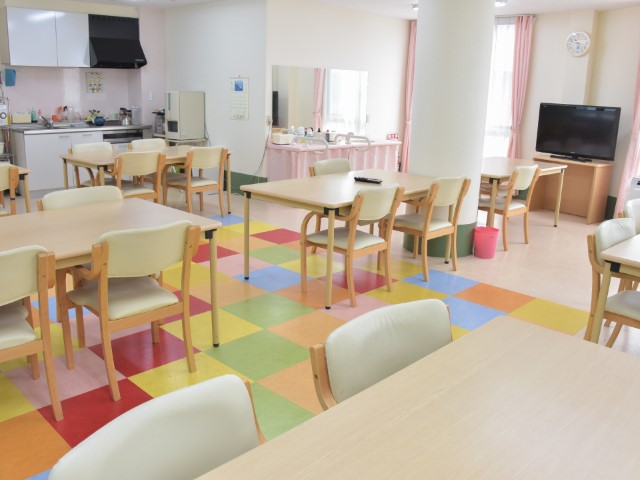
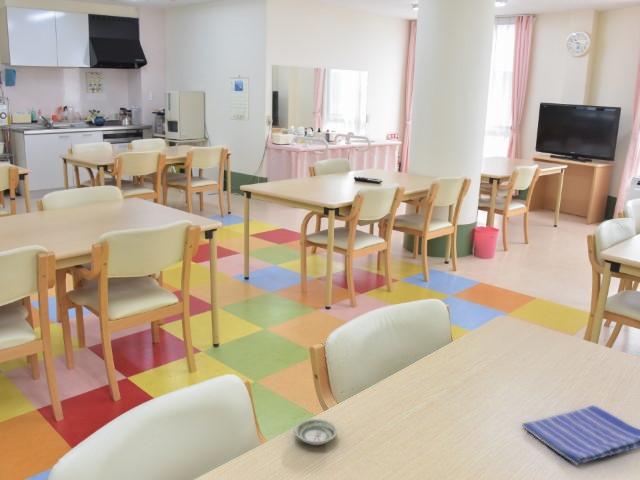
+ saucer (315, 434)
+ dish towel (586, 431)
